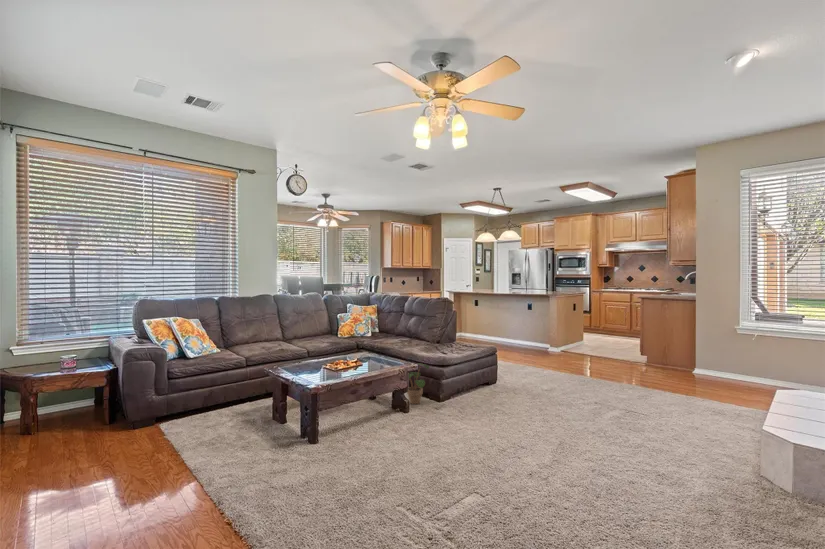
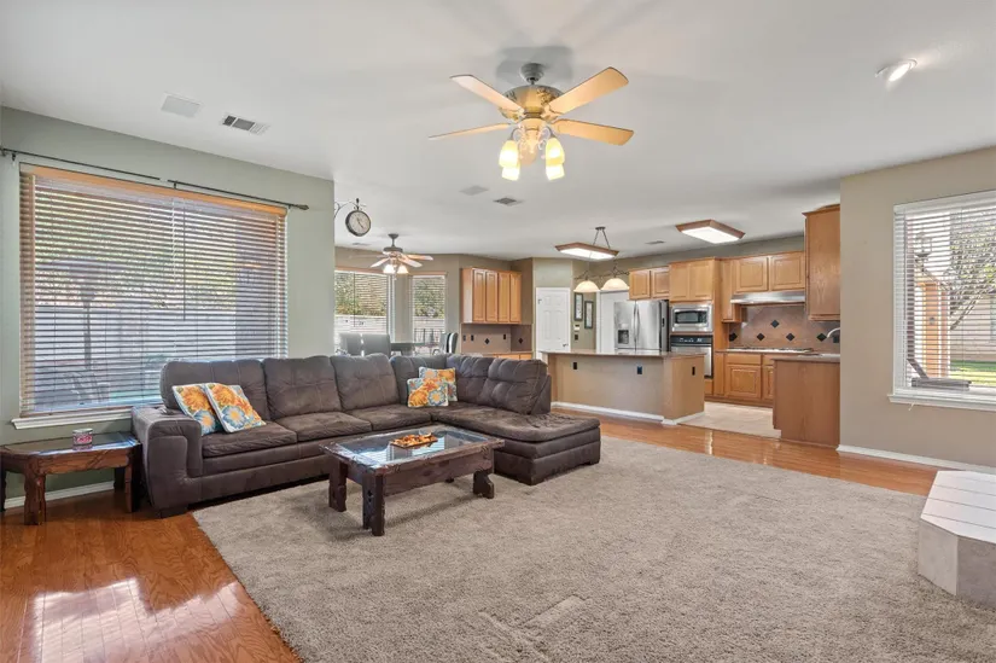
- potted plant (414, 383)
